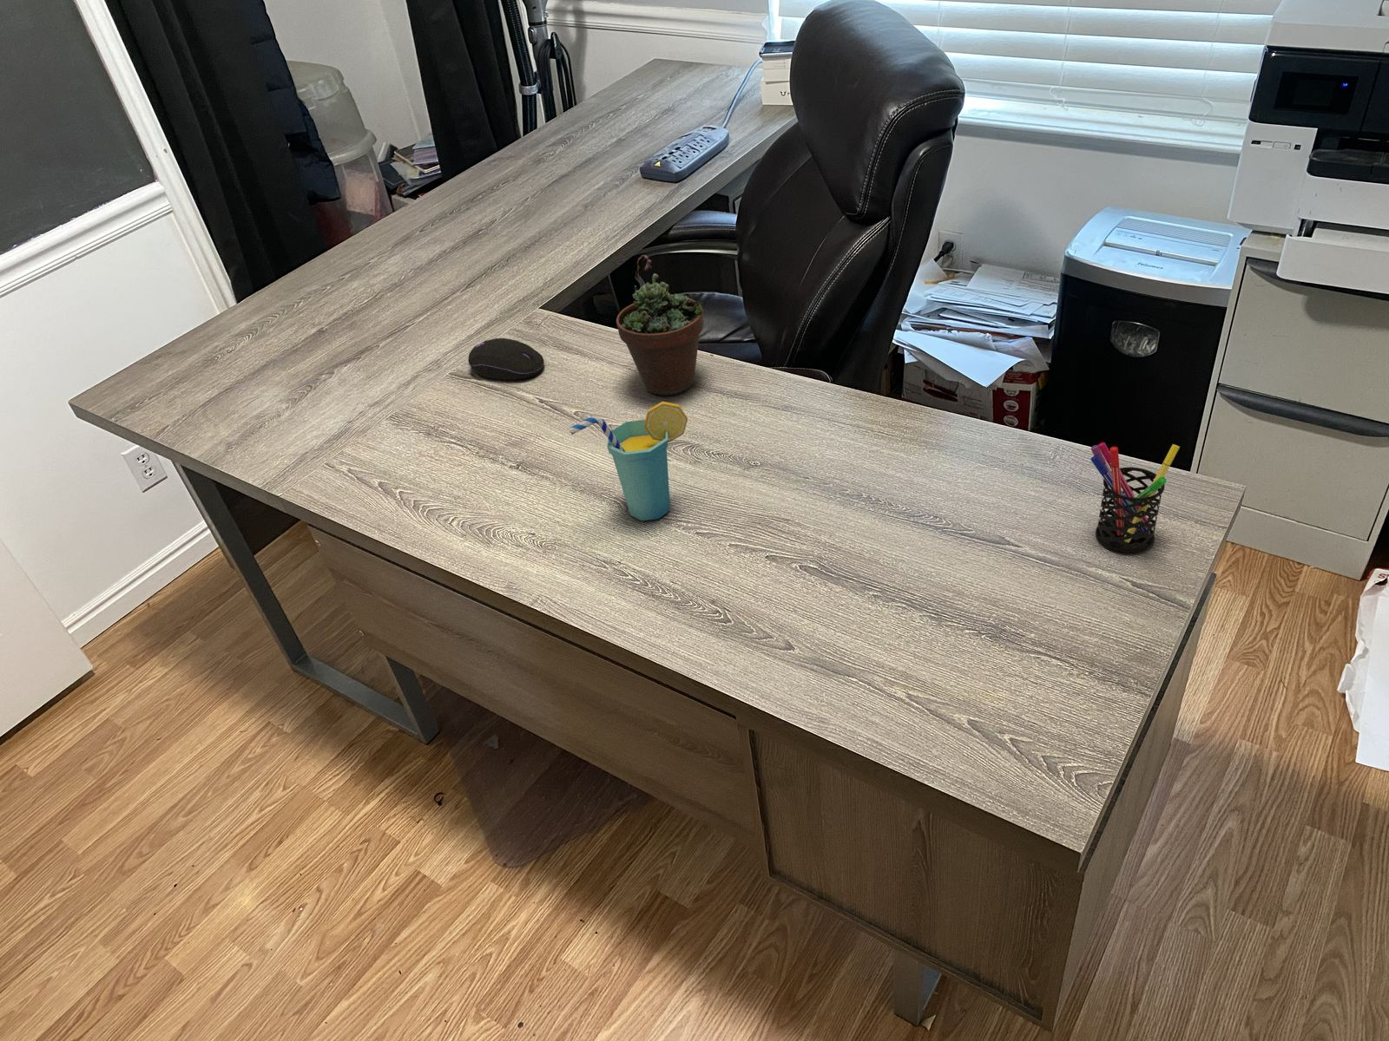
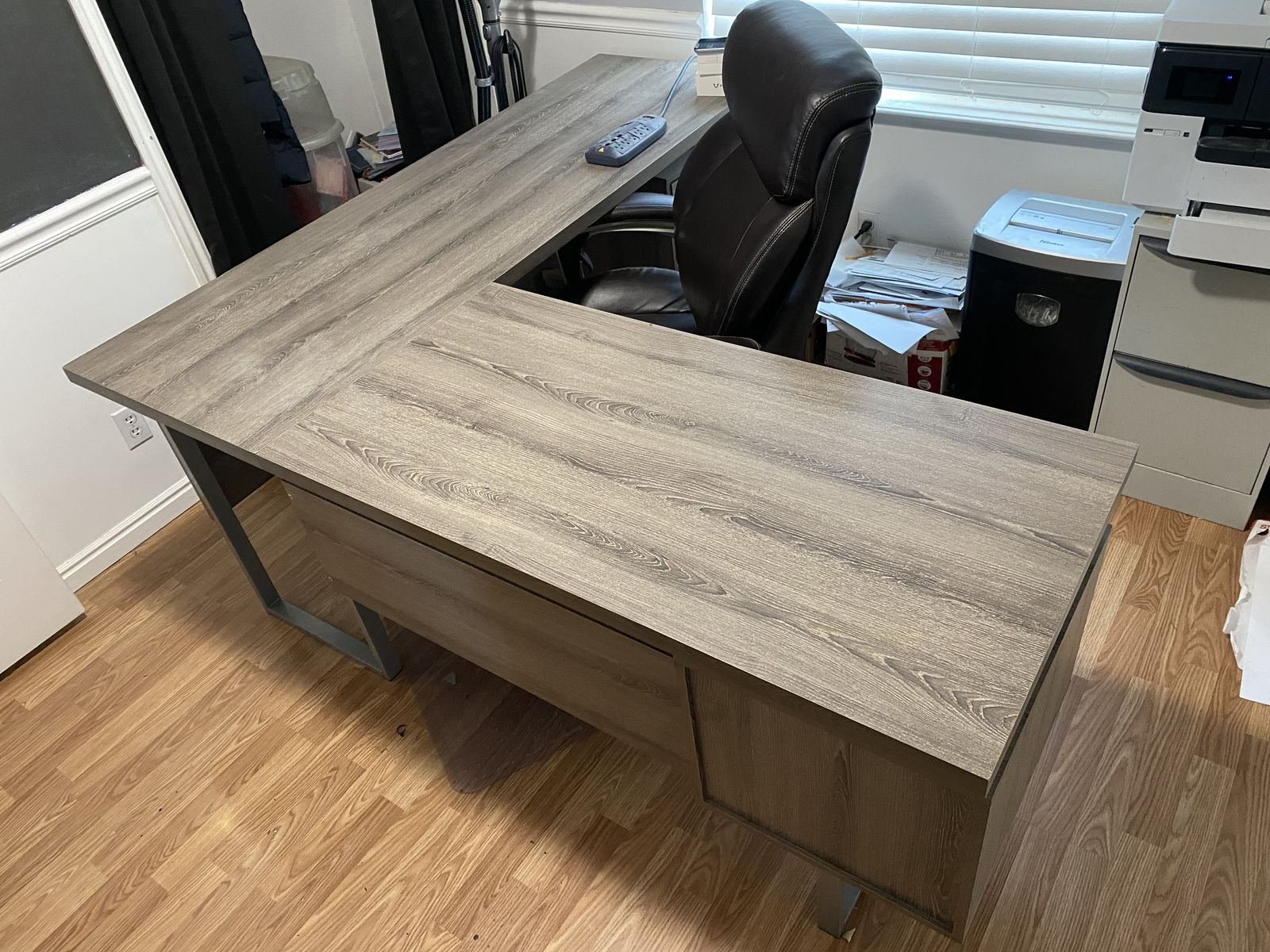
- computer mouse (504, 355)
- succulent plant (660, 320)
- cup (633, 459)
- pen holder (1133, 493)
